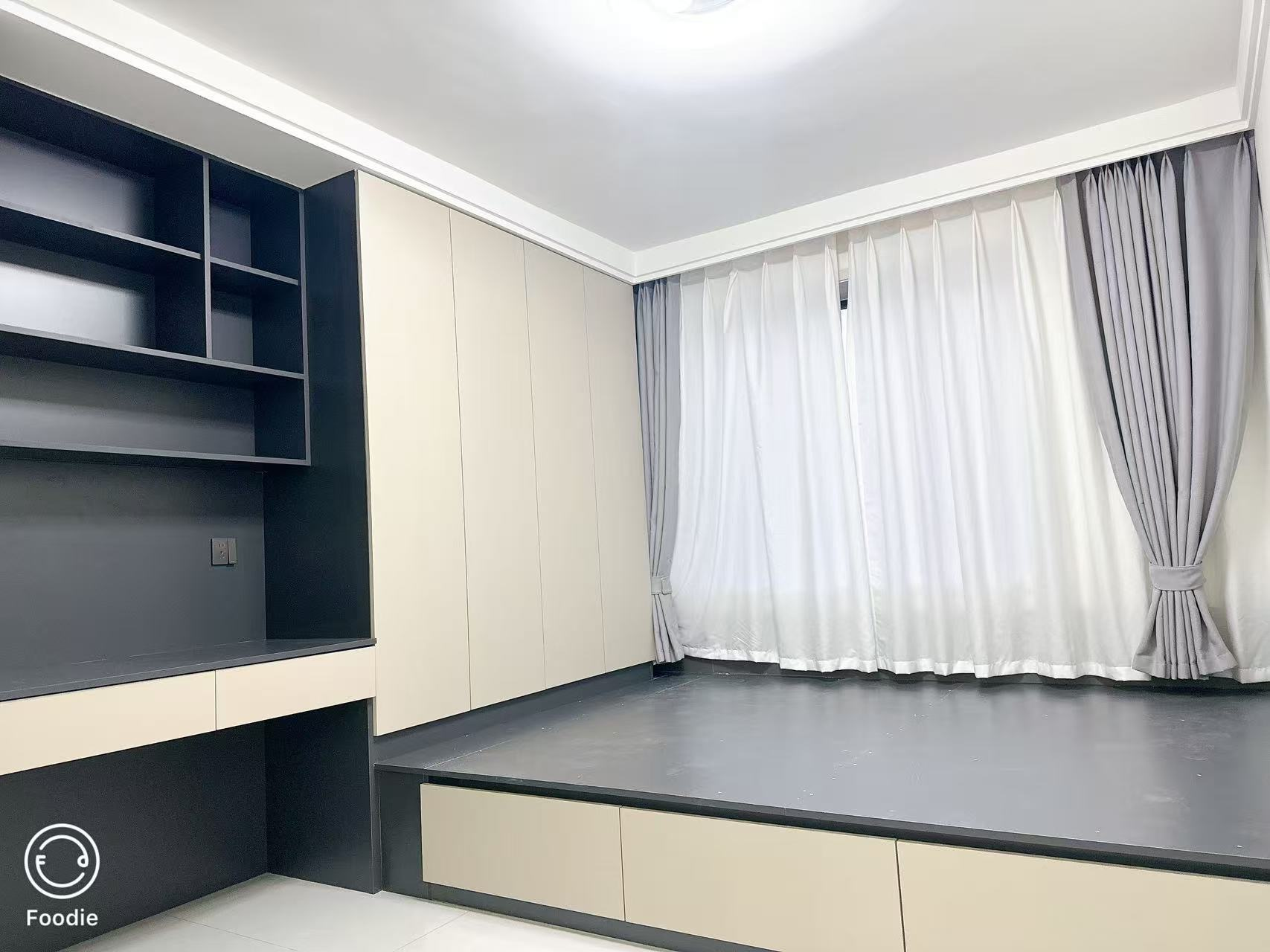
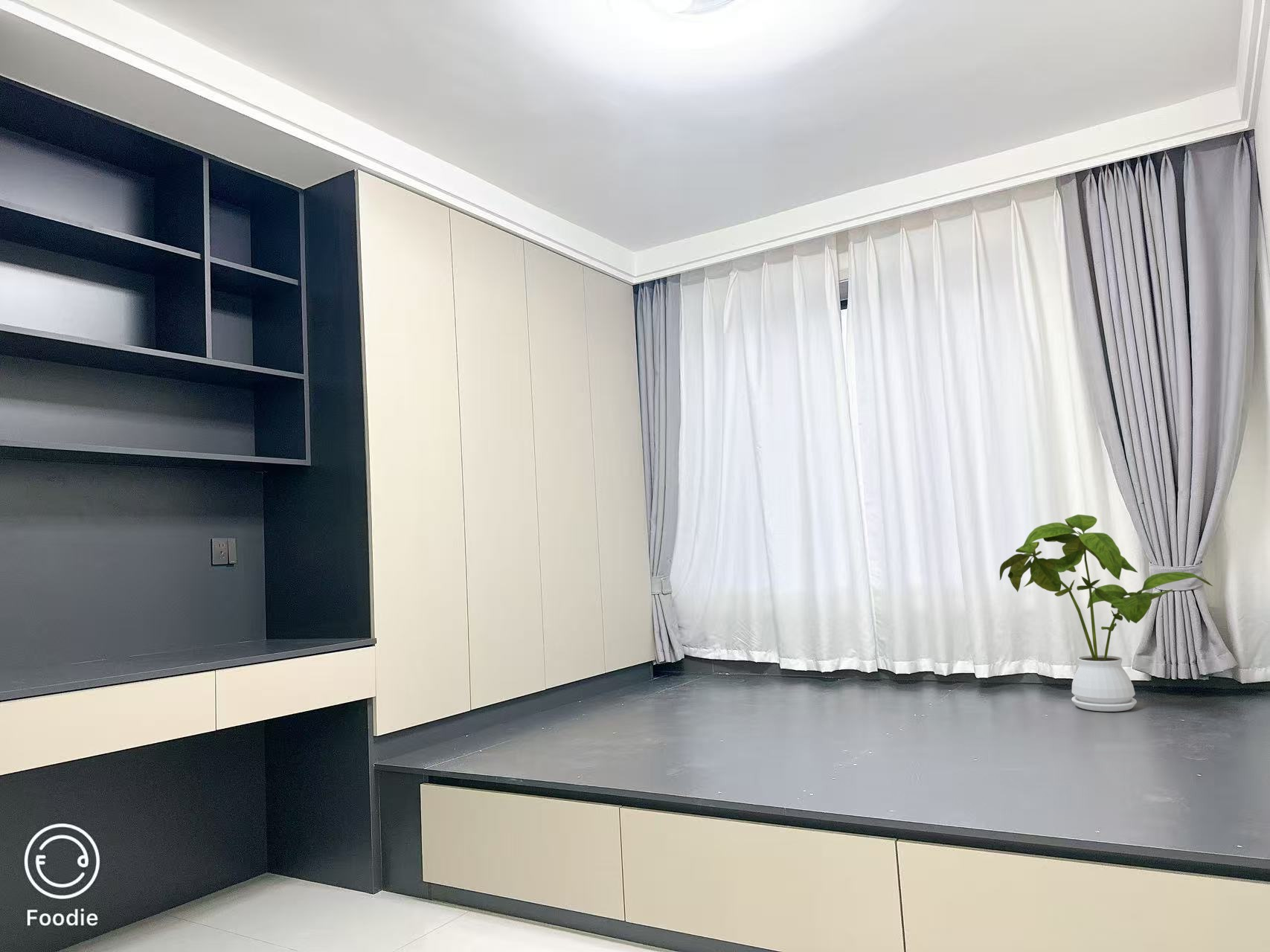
+ house plant (1093, 612)
